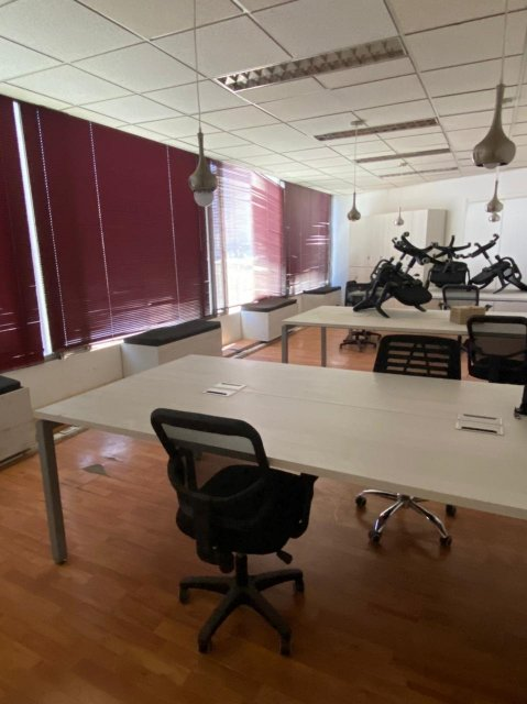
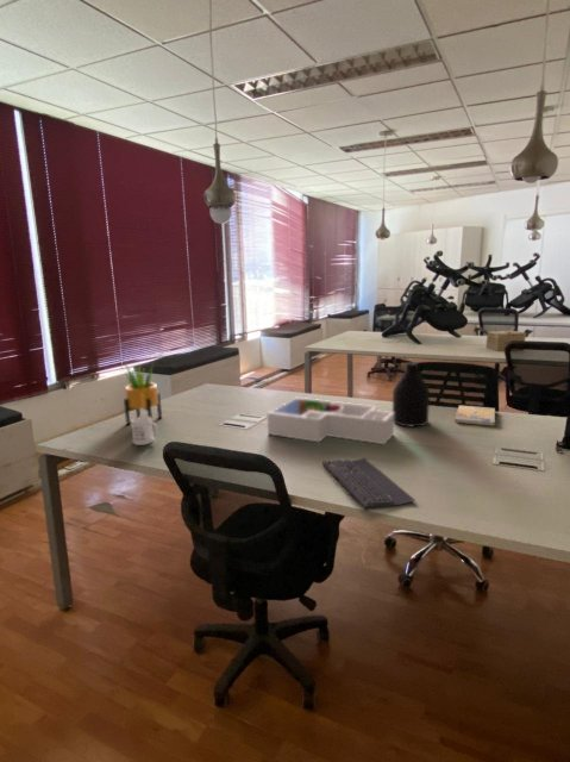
+ potted plant (142, 391)
+ bottle (411, 392)
+ desk organizer (332, 421)
+ keyboard (364, 479)
+ book (475, 414)
+ mug (145, 430)
